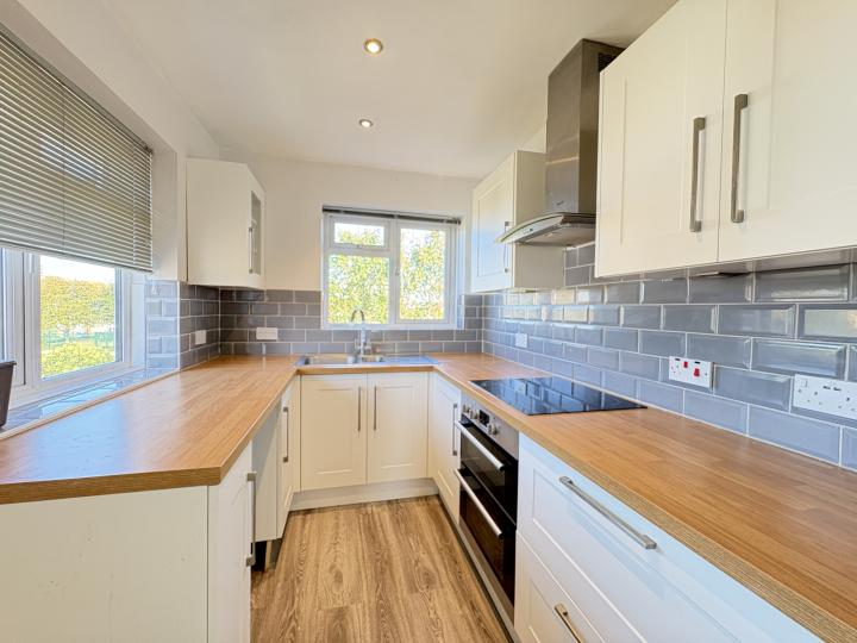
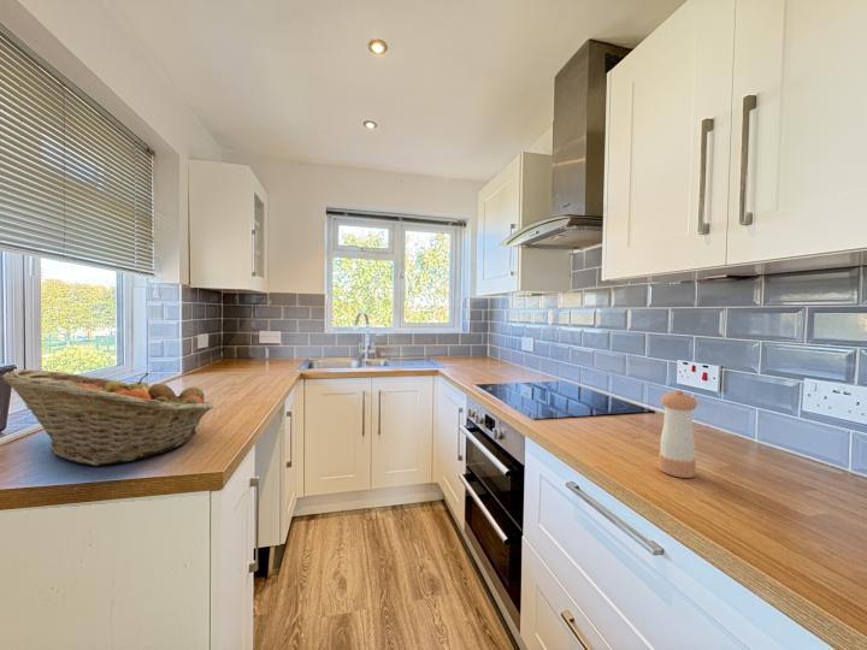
+ fruit basket (118, 404)
+ pepper shaker (677, 431)
